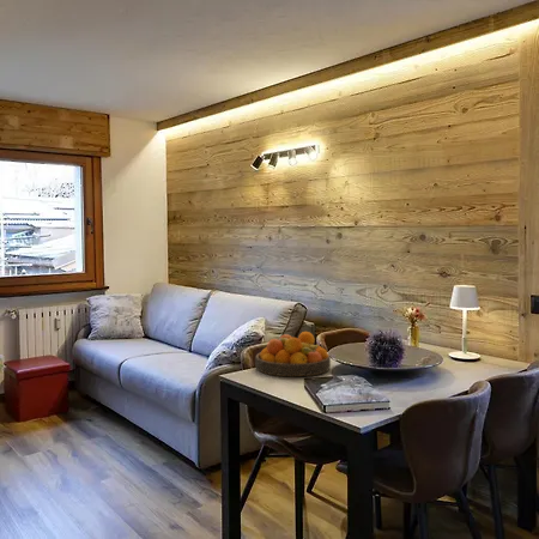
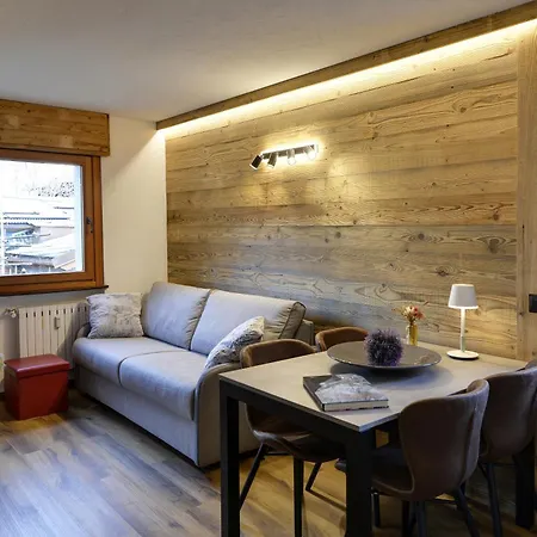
- fruit bowl (292, 351)
